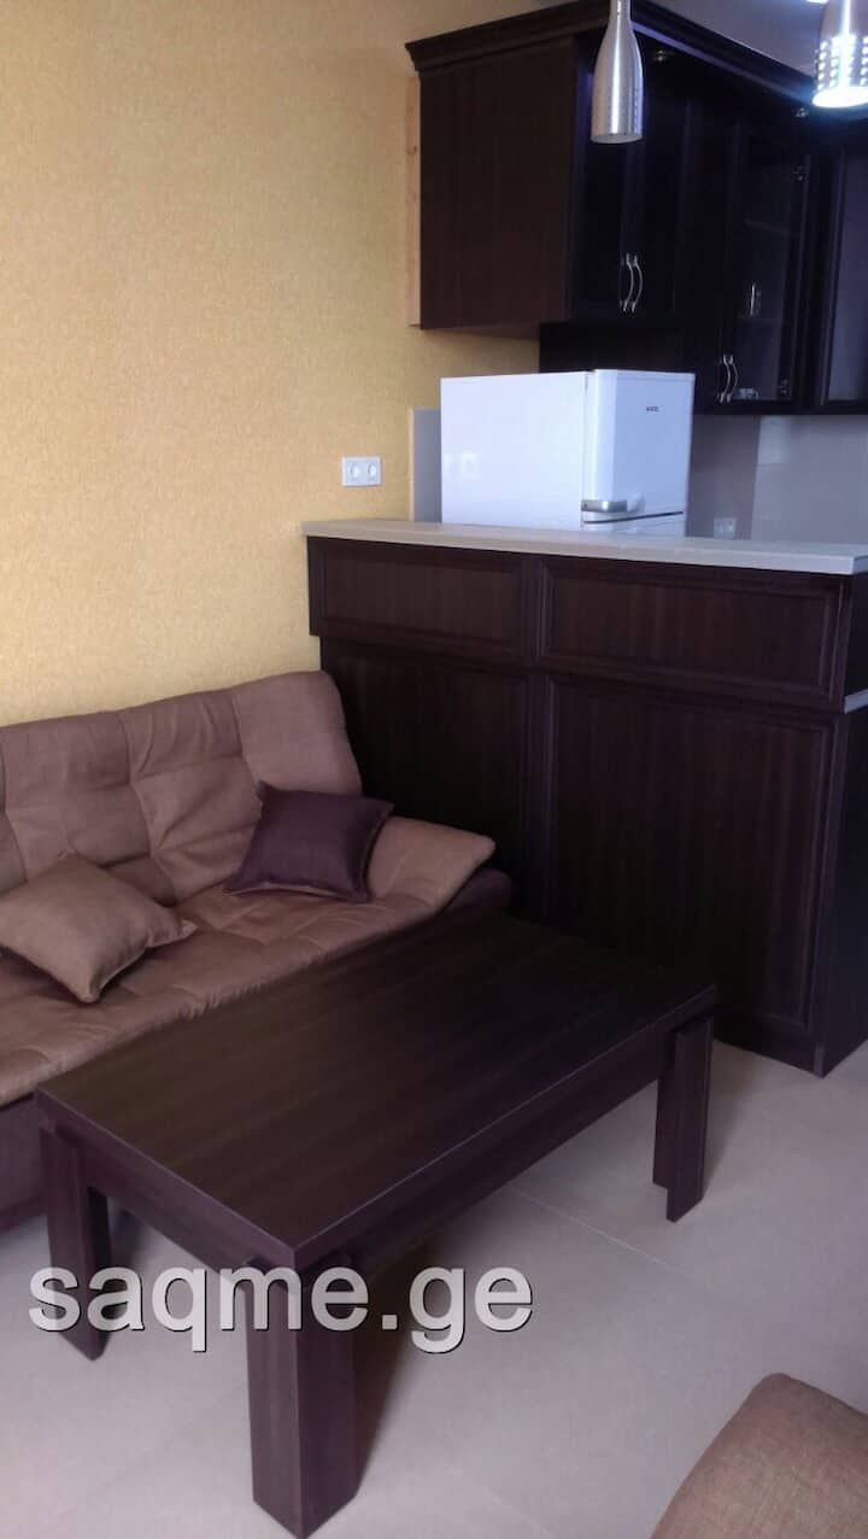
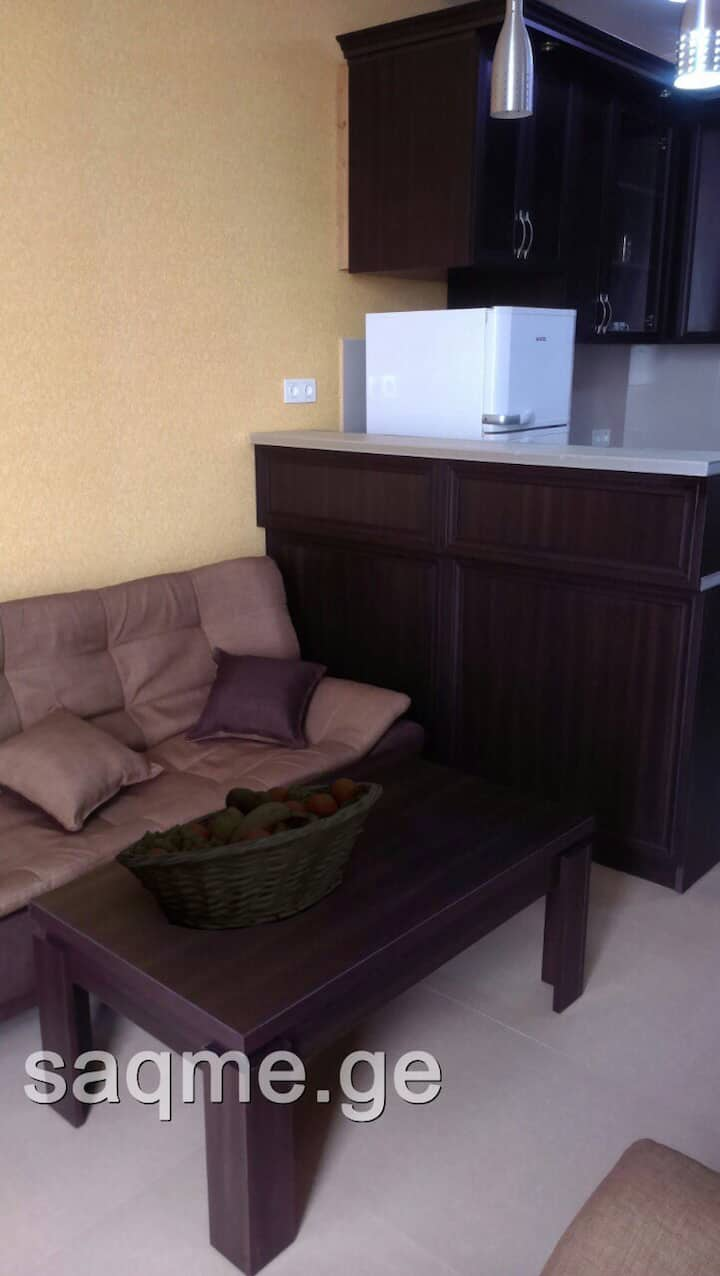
+ fruit basket (255, 840)
